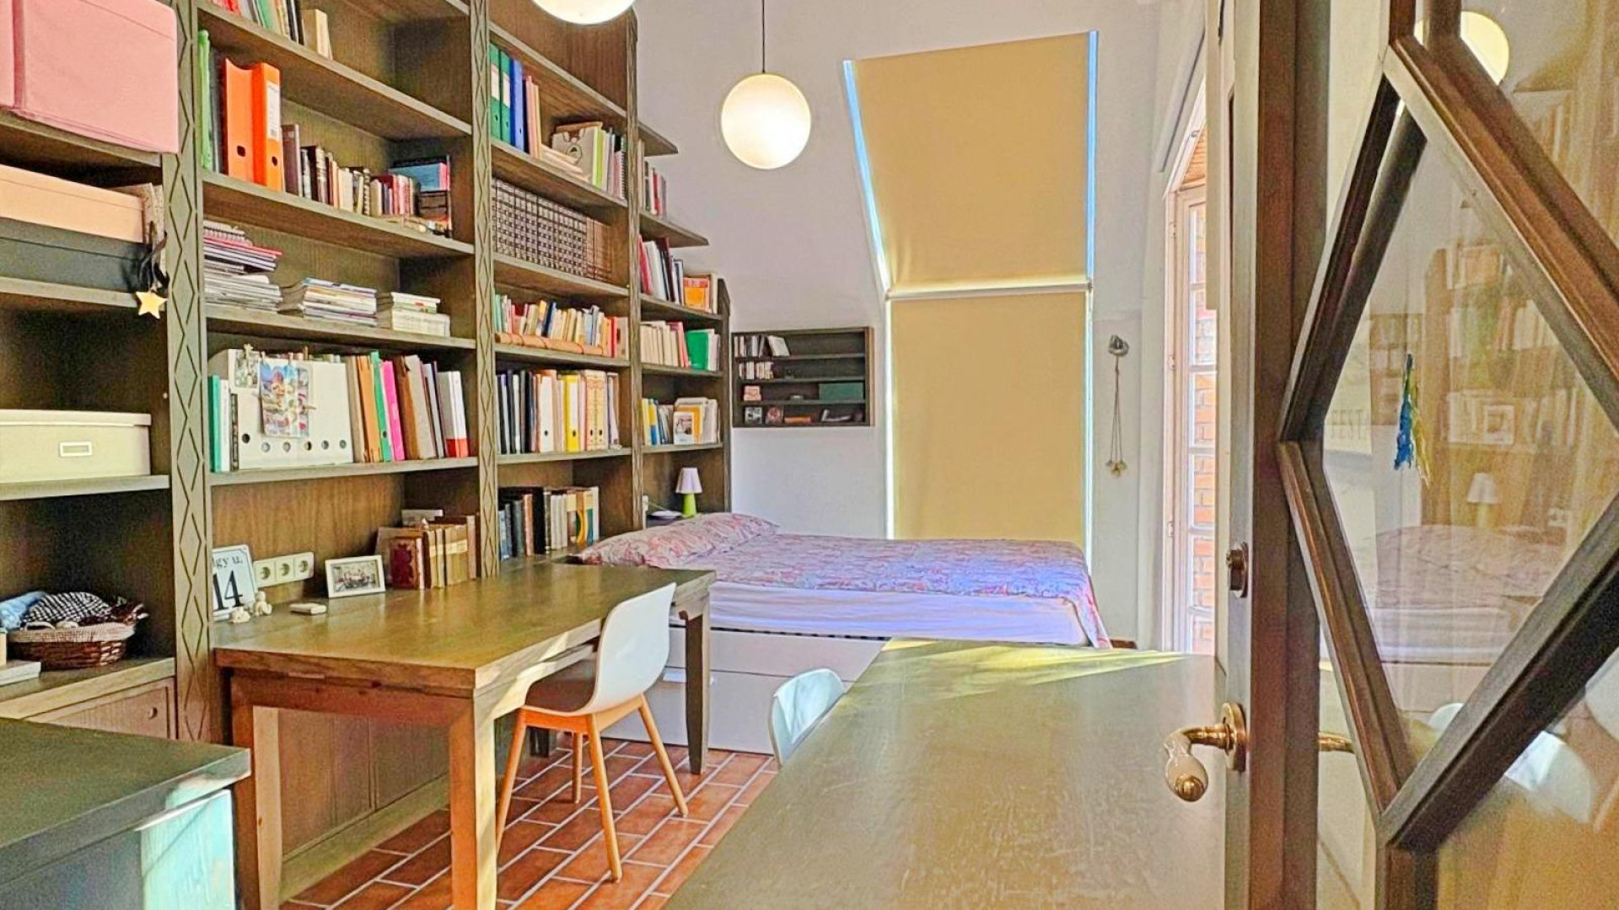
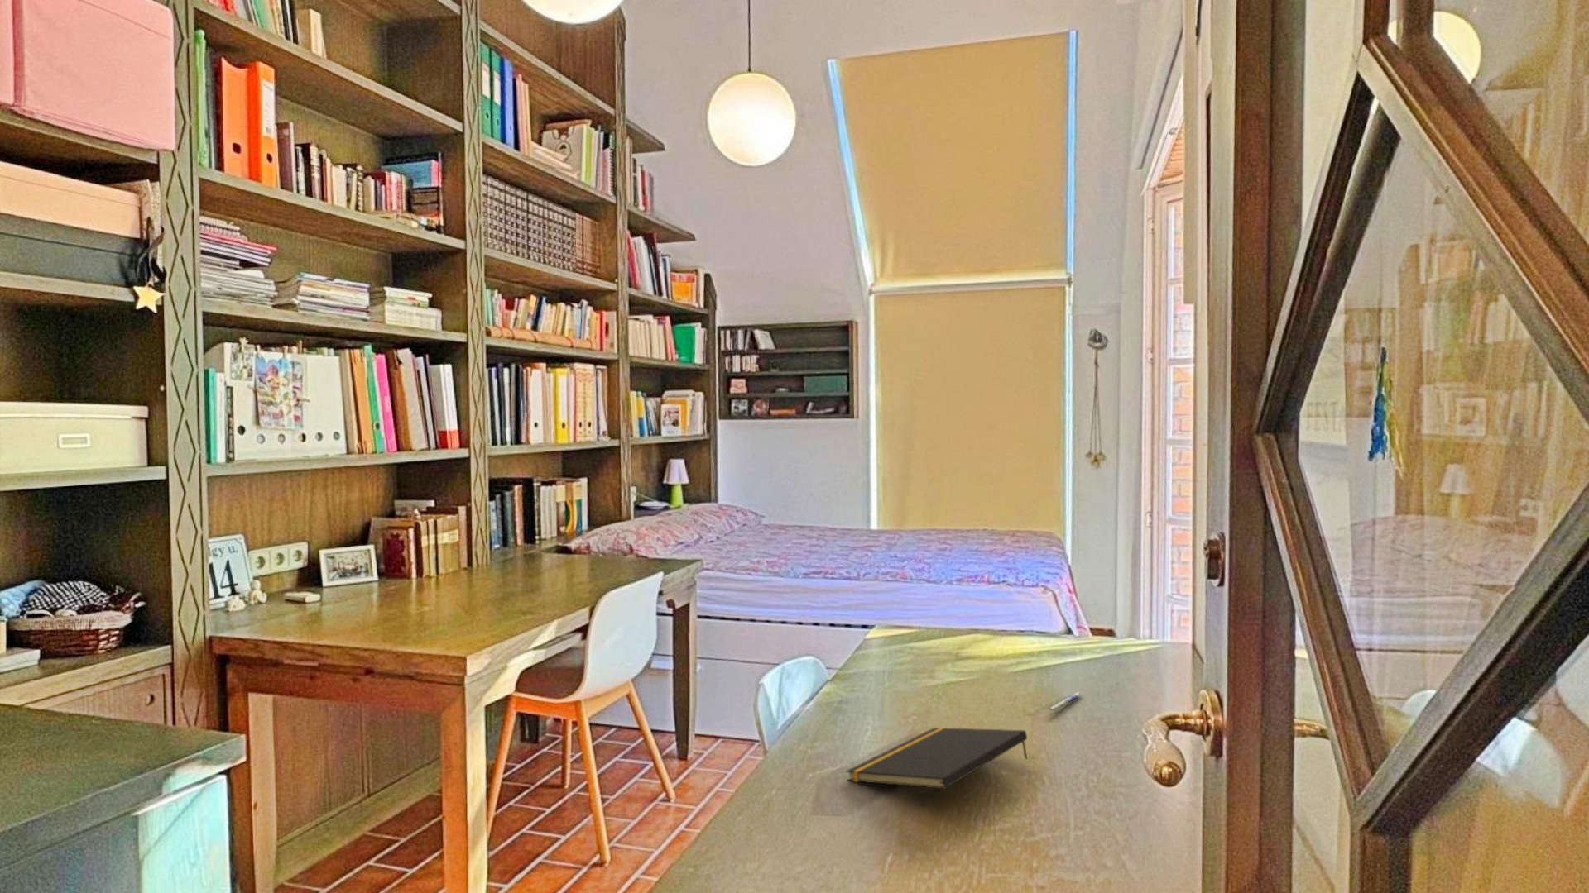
+ pen (1064, 701)
+ notepad (939, 755)
